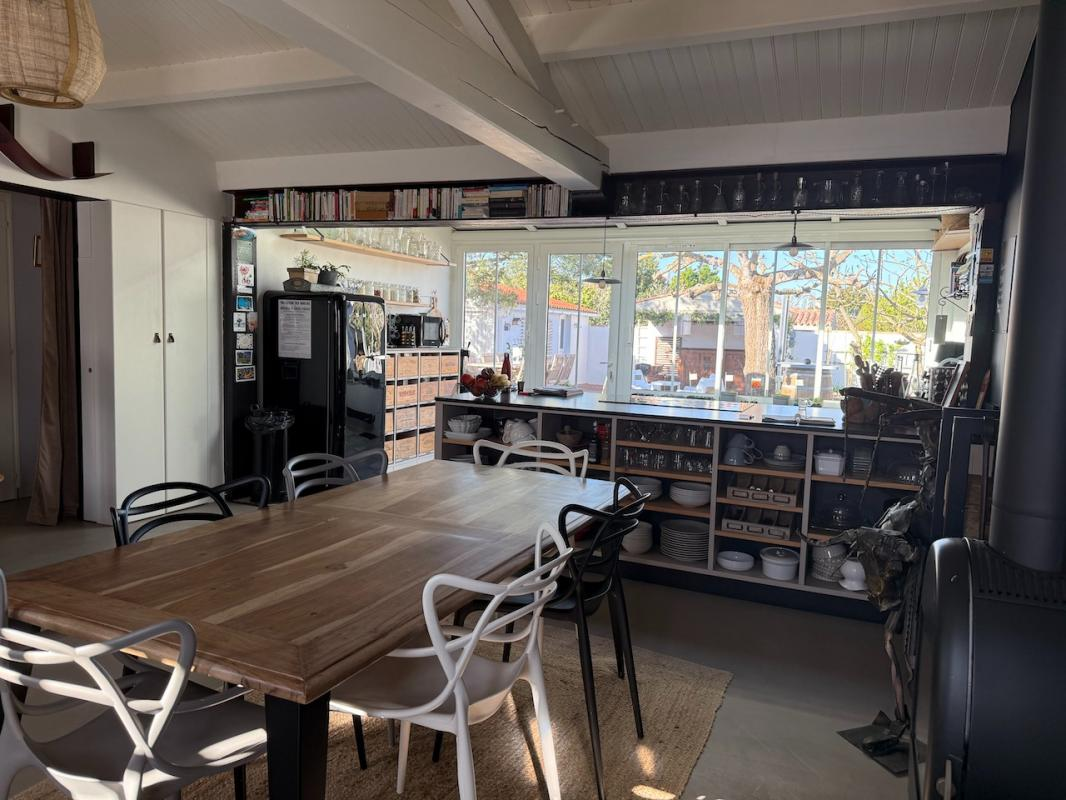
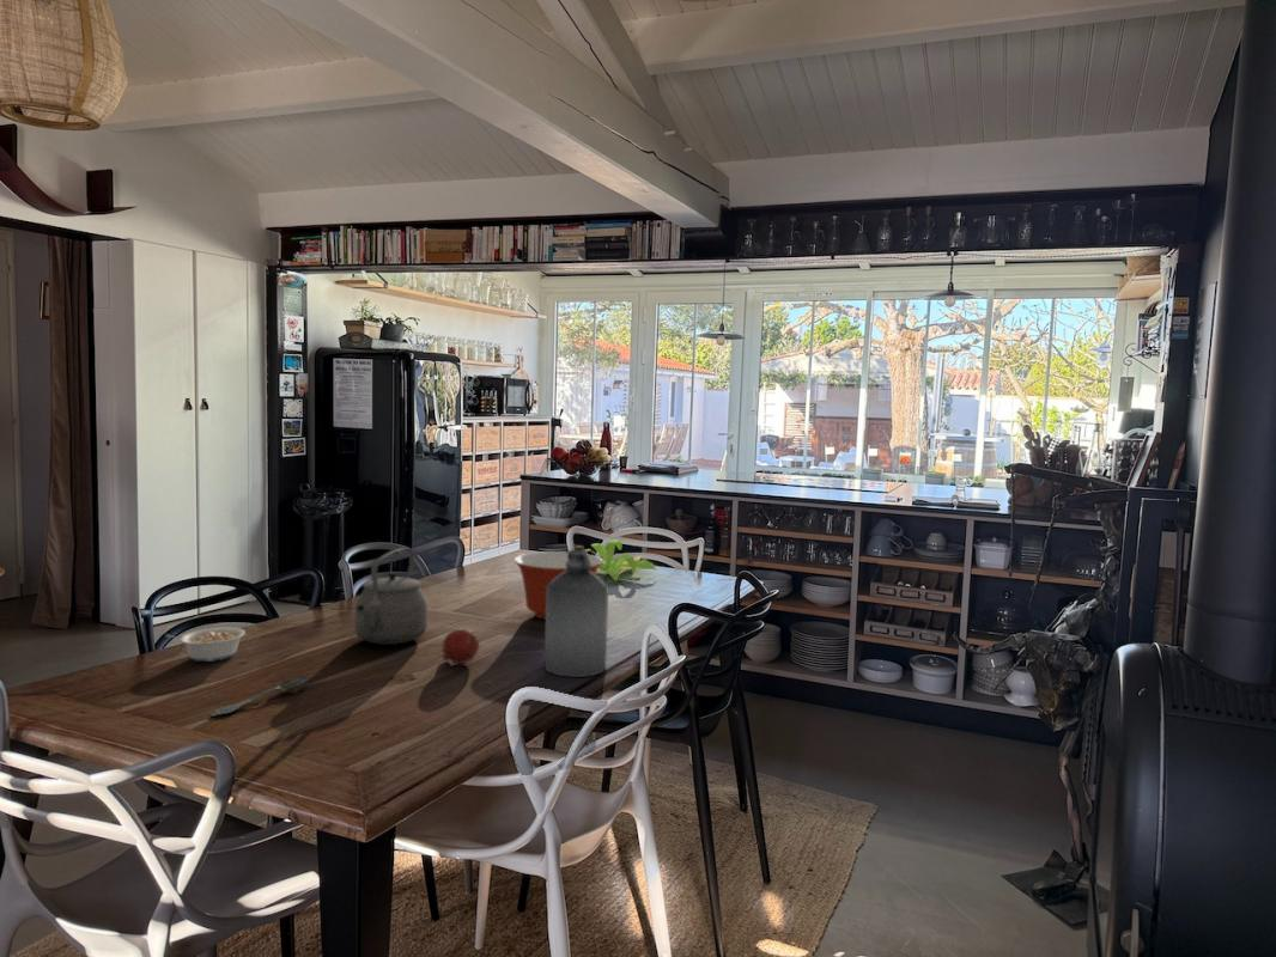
+ bottle (577, 606)
+ fruit (458, 646)
+ legume (211, 644)
+ plant (607, 557)
+ tea kettle (385, 597)
+ spoon (262, 695)
+ mixing bowl (551, 580)
